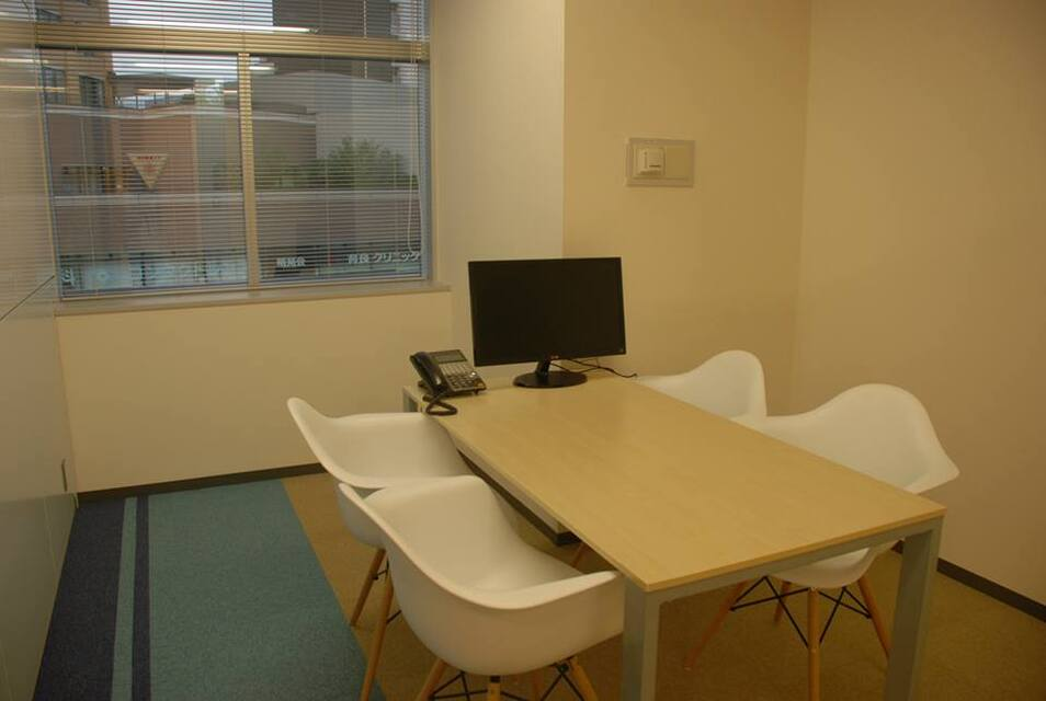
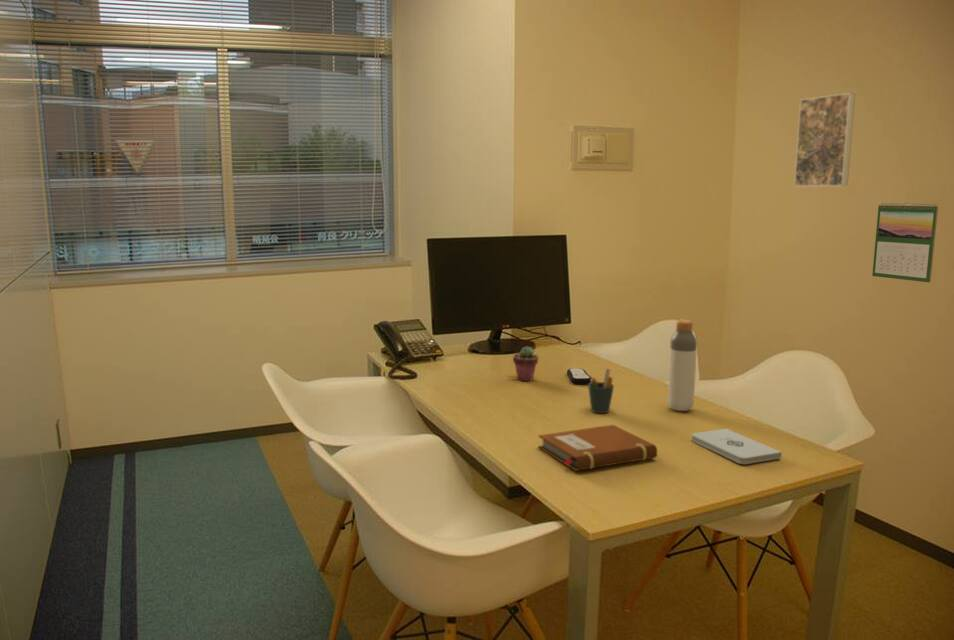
+ notebook (594, 447)
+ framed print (823, 141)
+ pen holder (601, 391)
+ calendar (903, 240)
+ potted succulent (525, 362)
+ bottle (682, 365)
+ notepad (733, 445)
+ remote control (578, 375)
